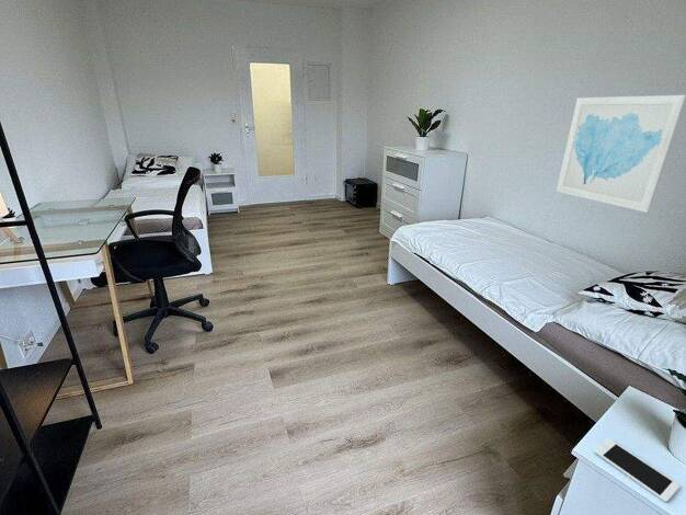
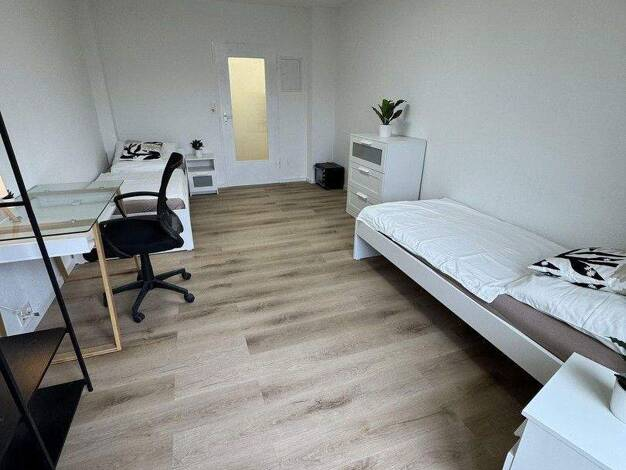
- cell phone (634, 467)
- wall art (610, 151)
